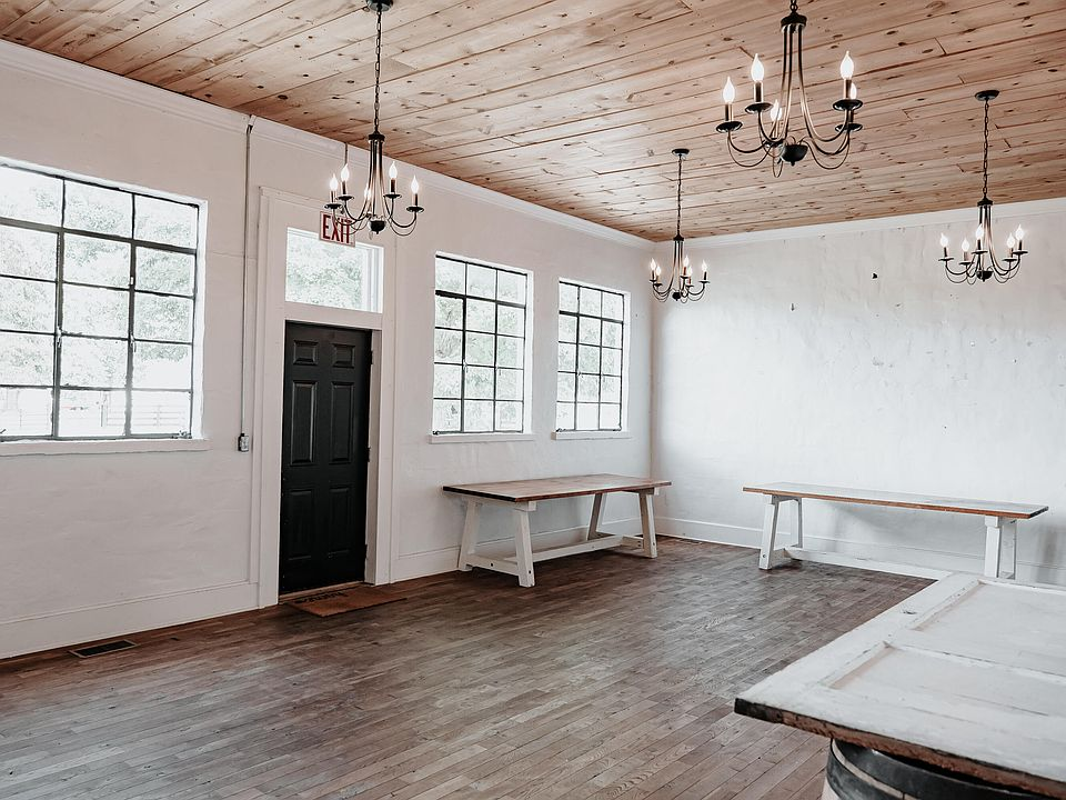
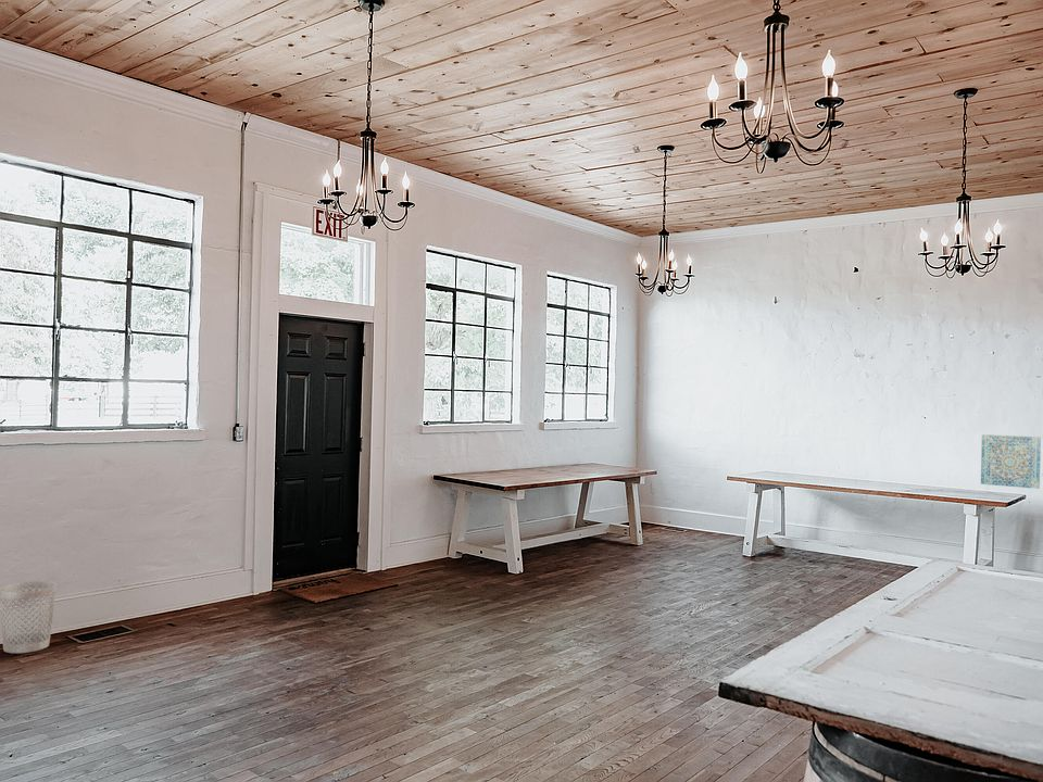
+ wall art (1009, 461)
+ wastebasket (27, 617)
